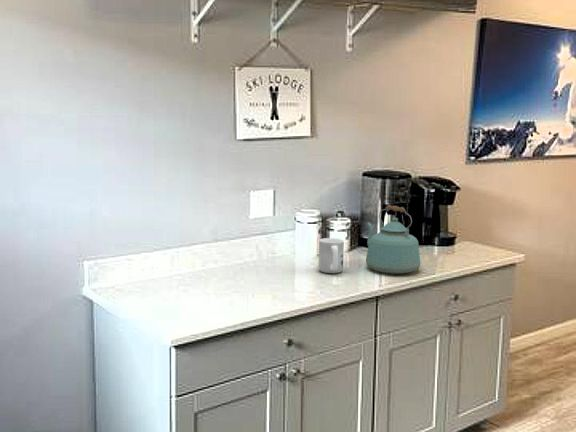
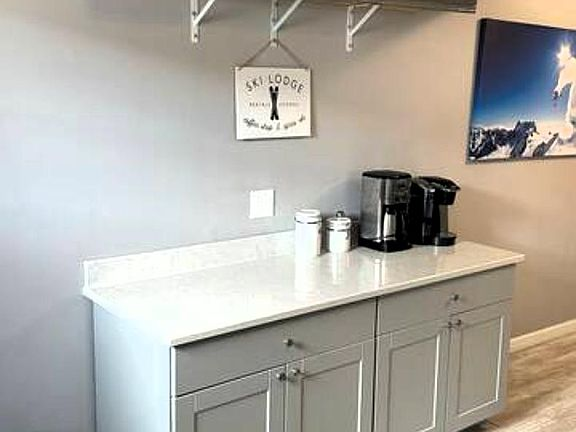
- mug (333, 256)
- kettle (390, 236)
